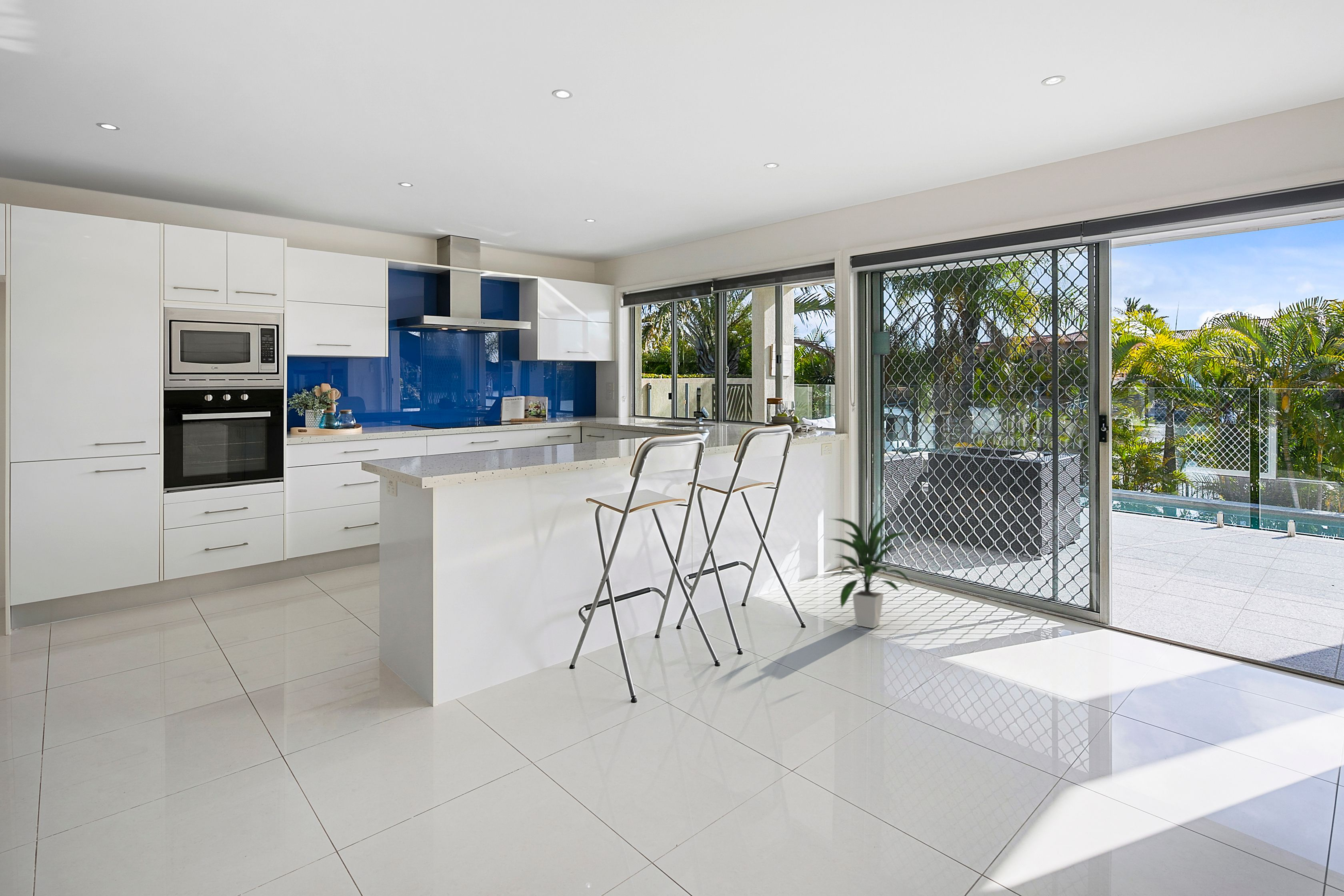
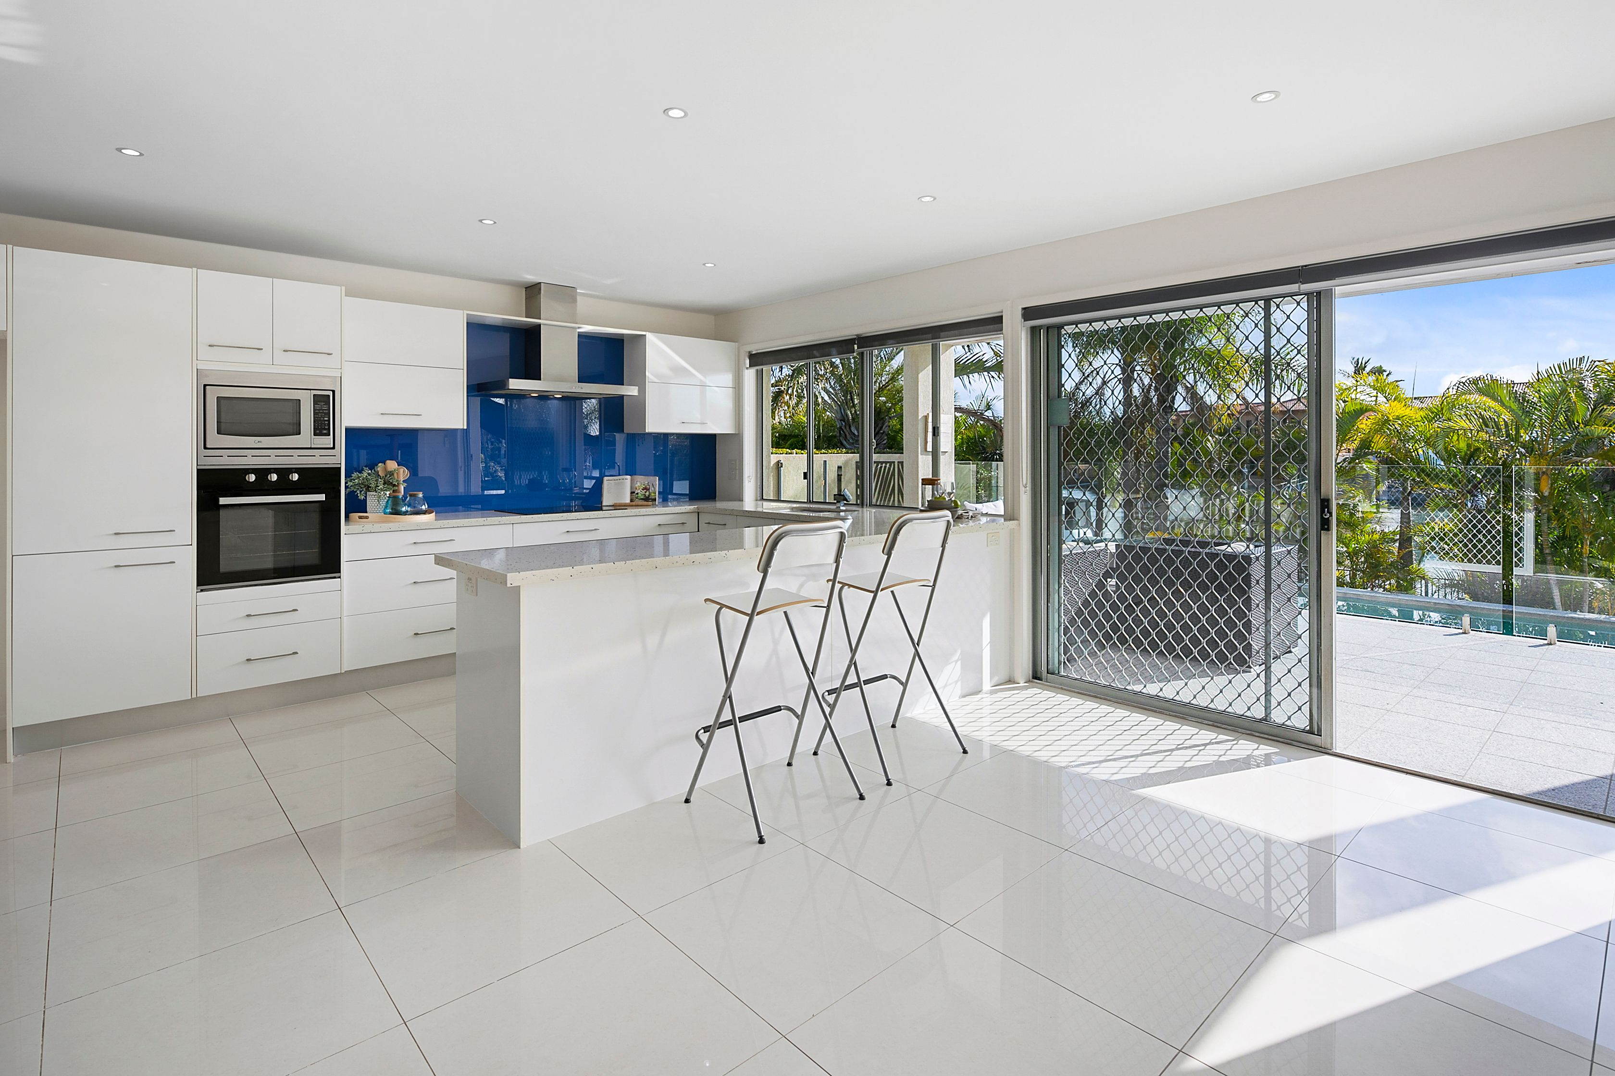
- indoor plant (864, 566)
